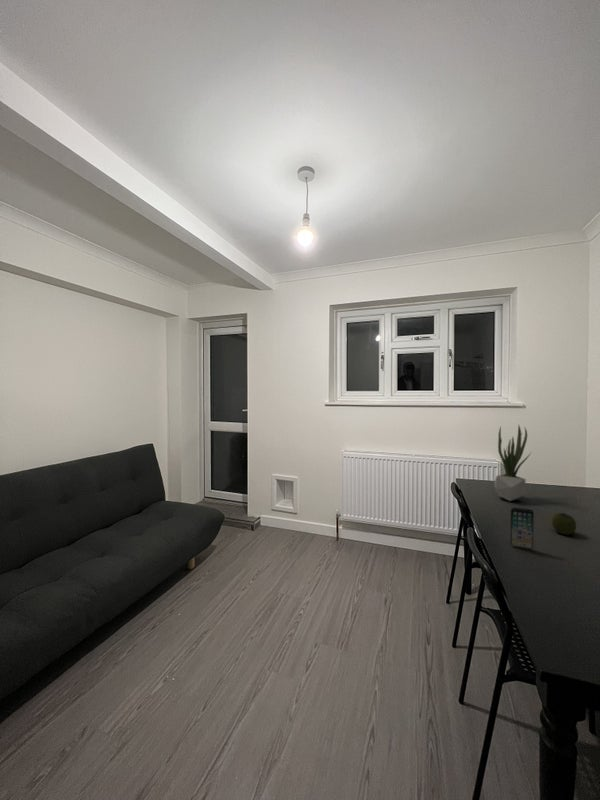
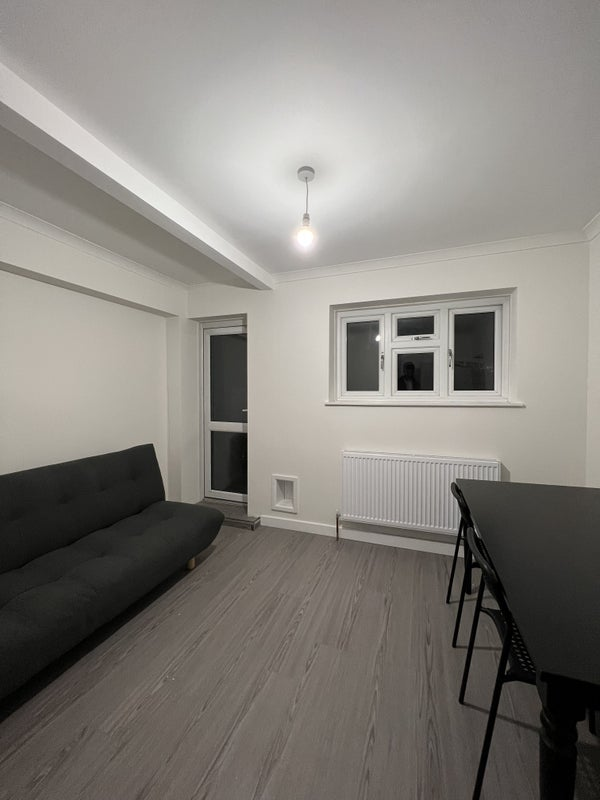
- smartphone (521, 527)
- potted plant (512, 462)
- apple (563, 523)
